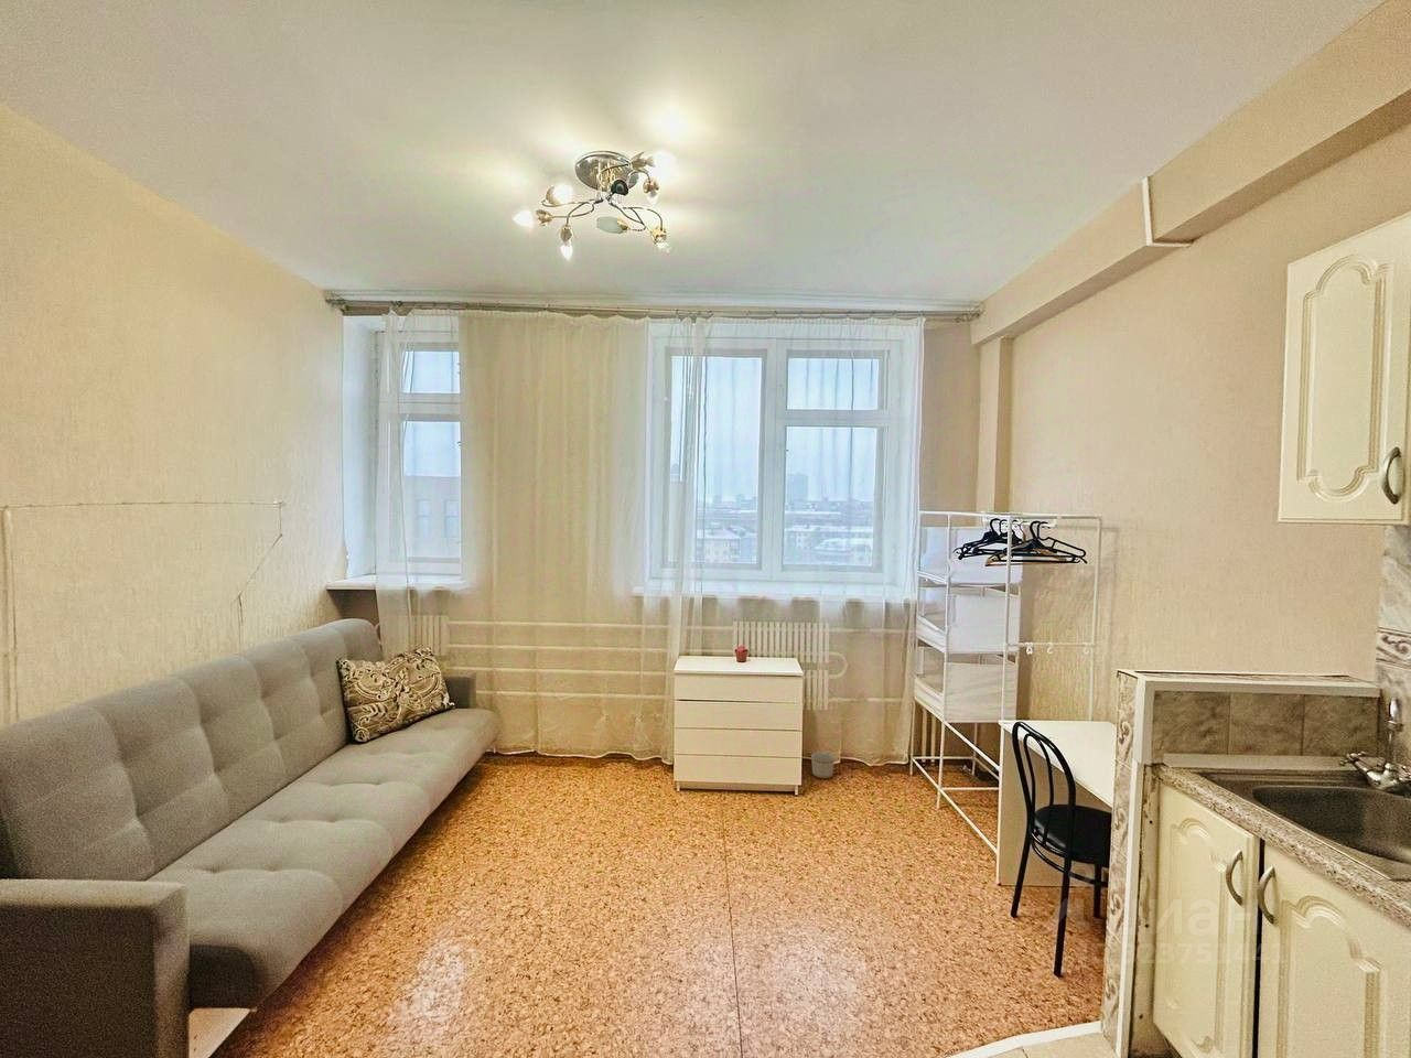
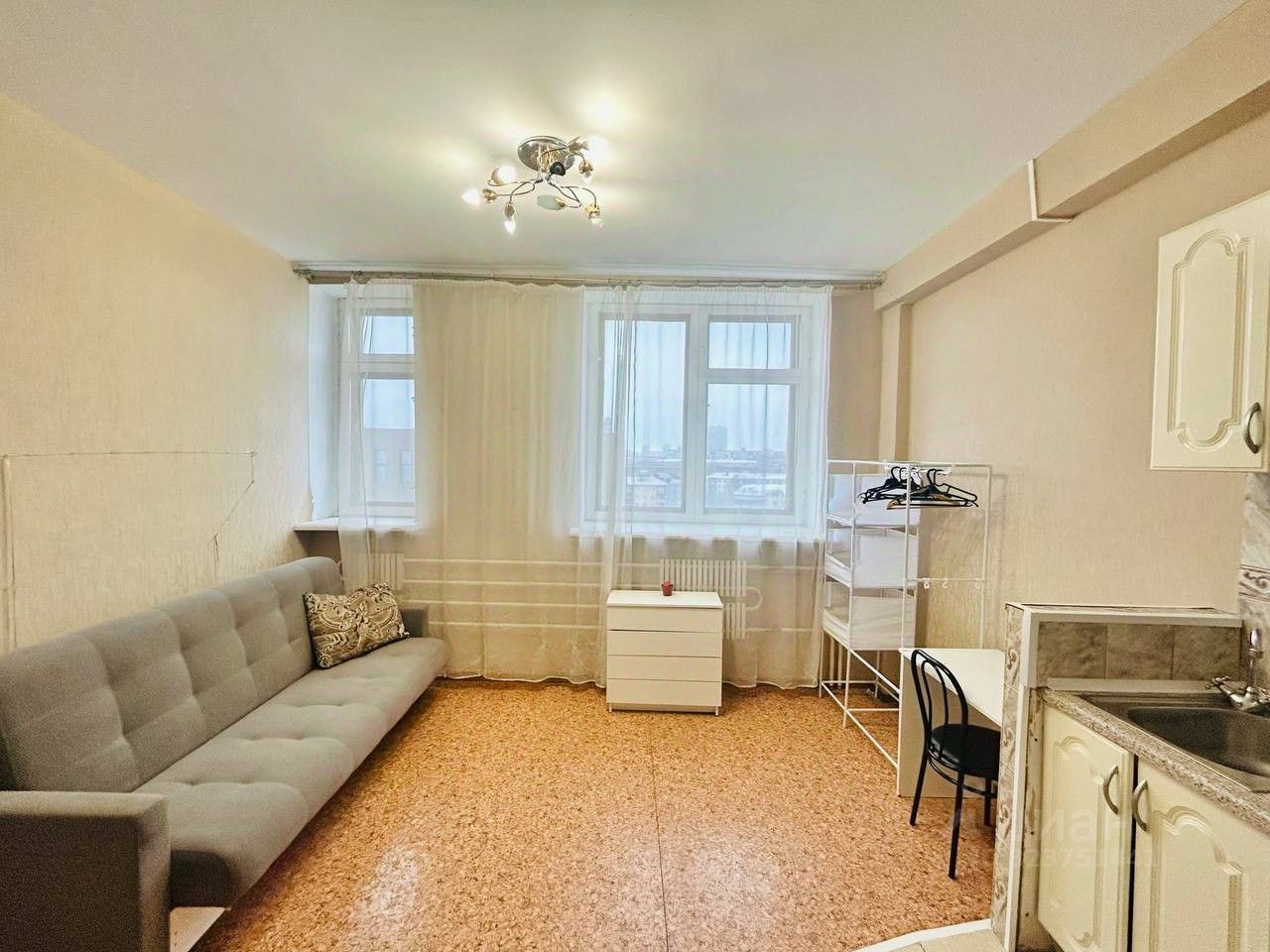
- planter (822, 765)
